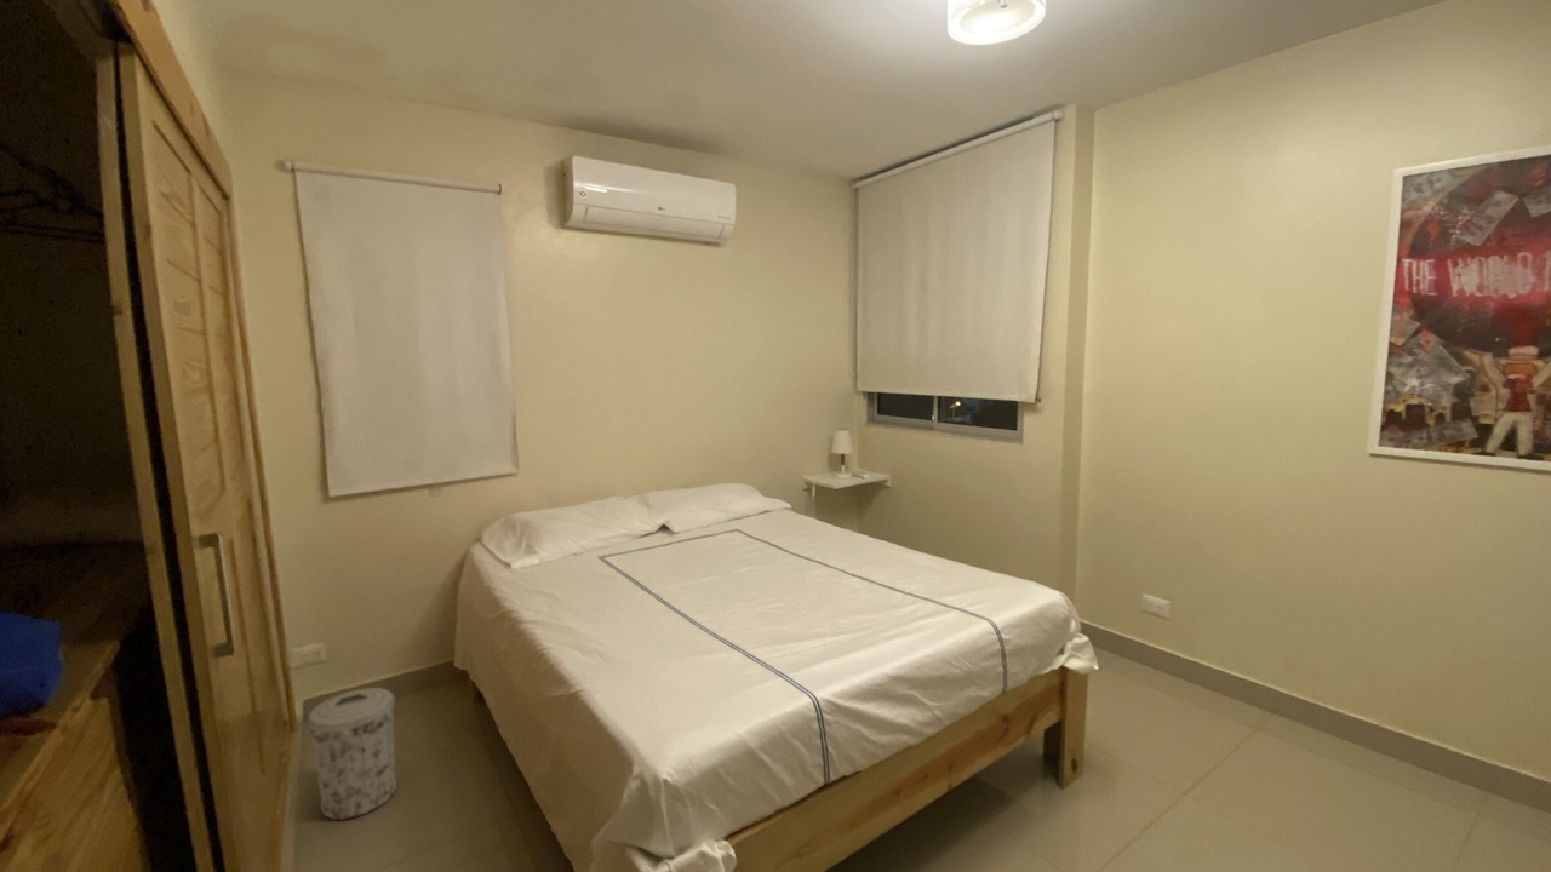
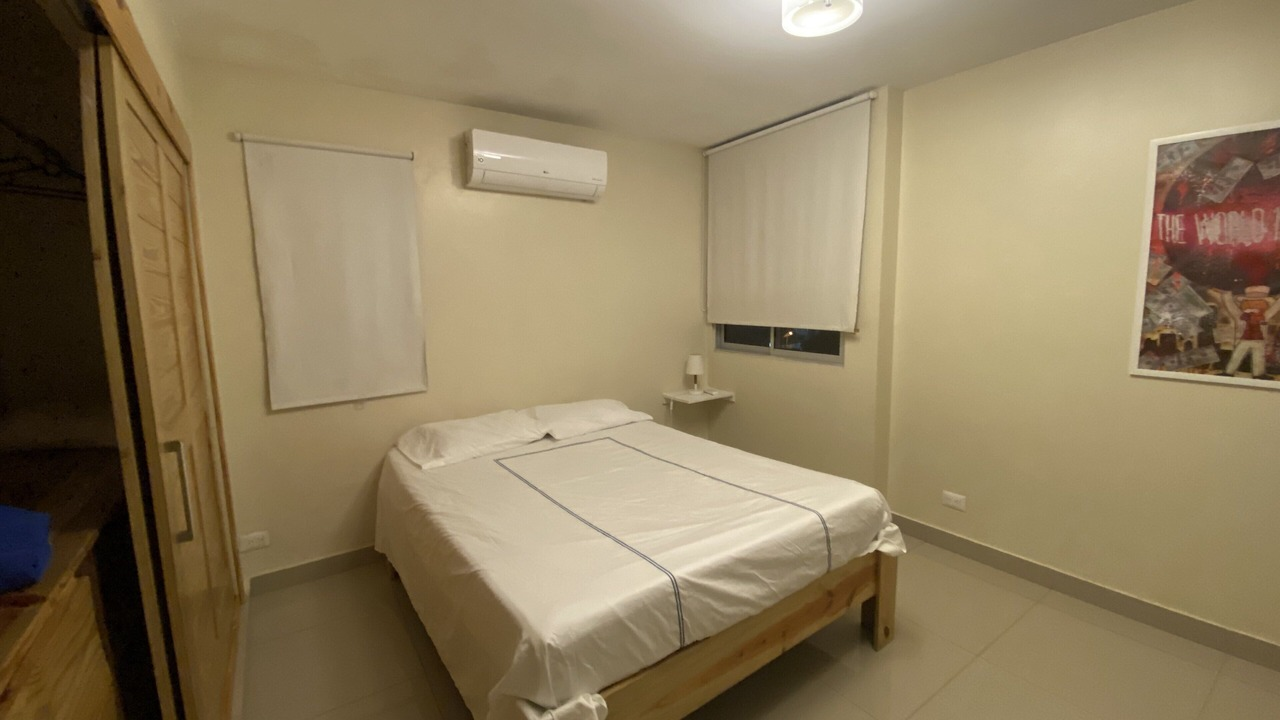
- trash can (355, 747)
